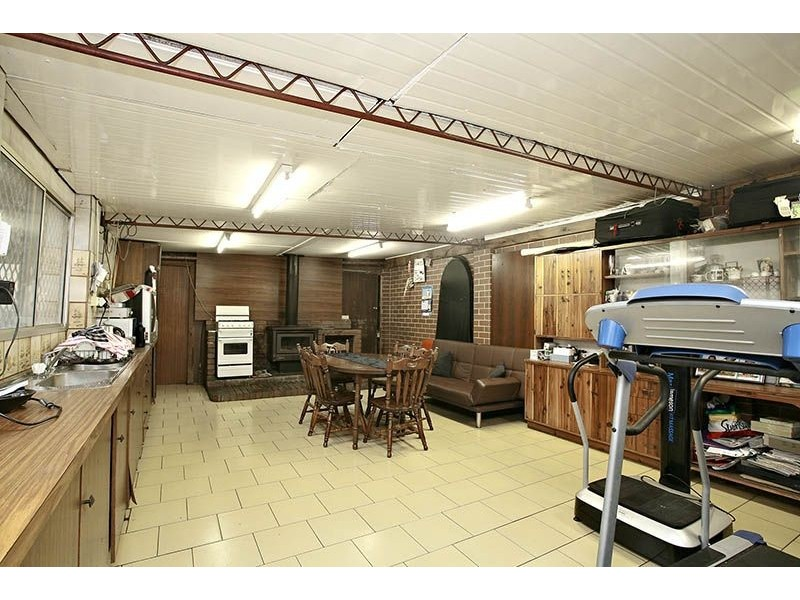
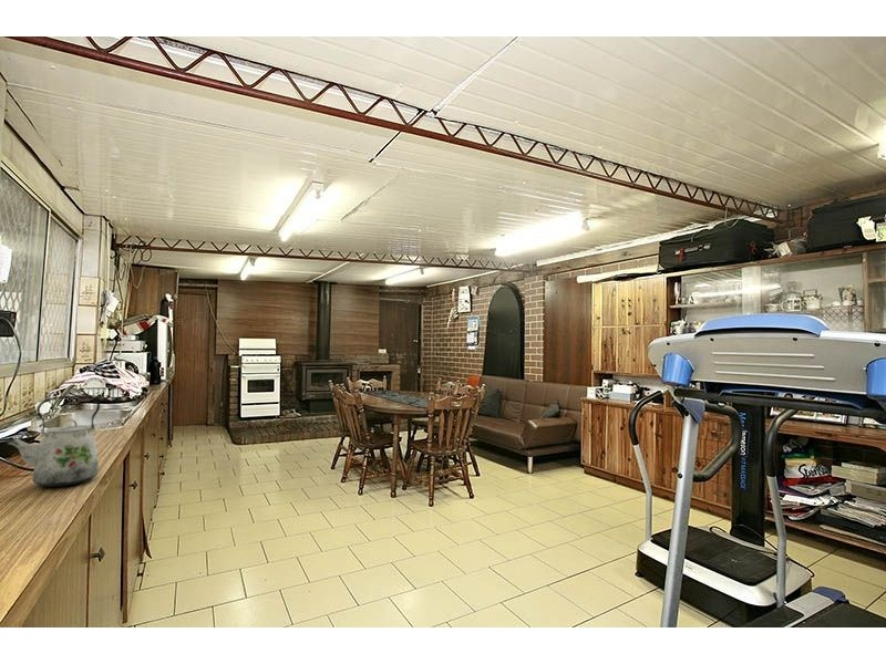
+ kettle (55, 439)
